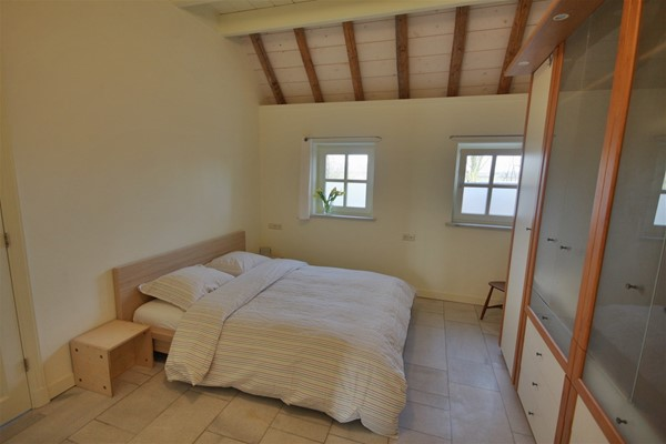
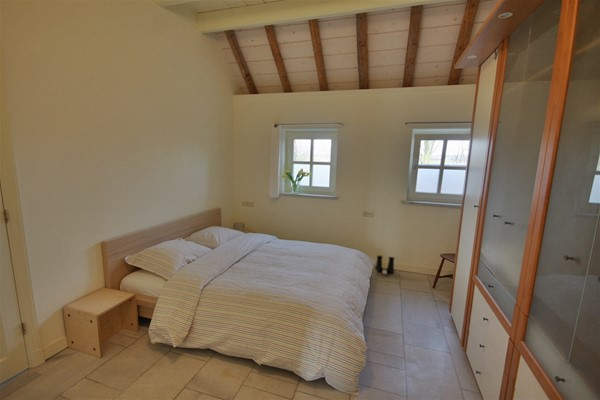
+ boots (388, 262)
